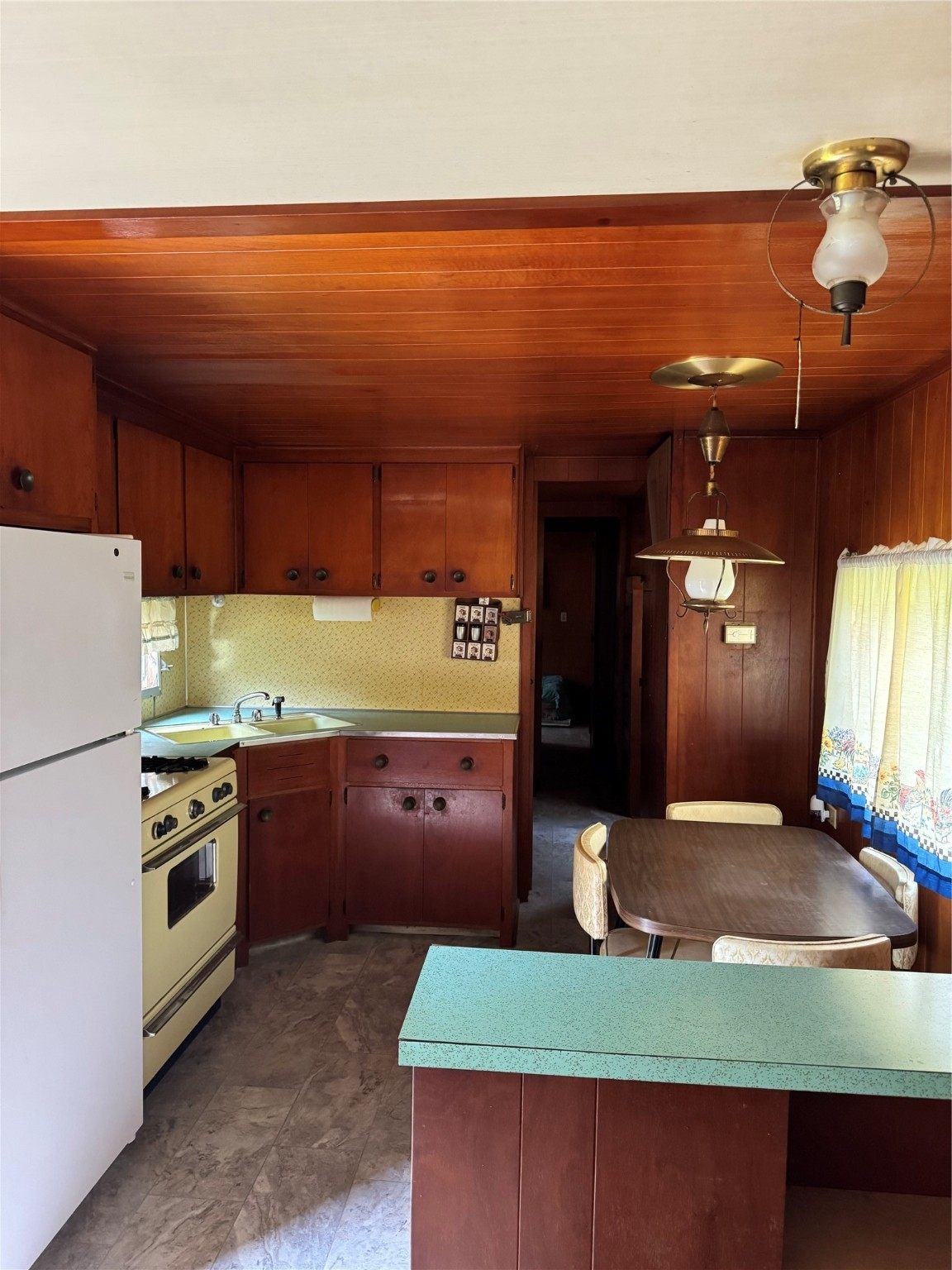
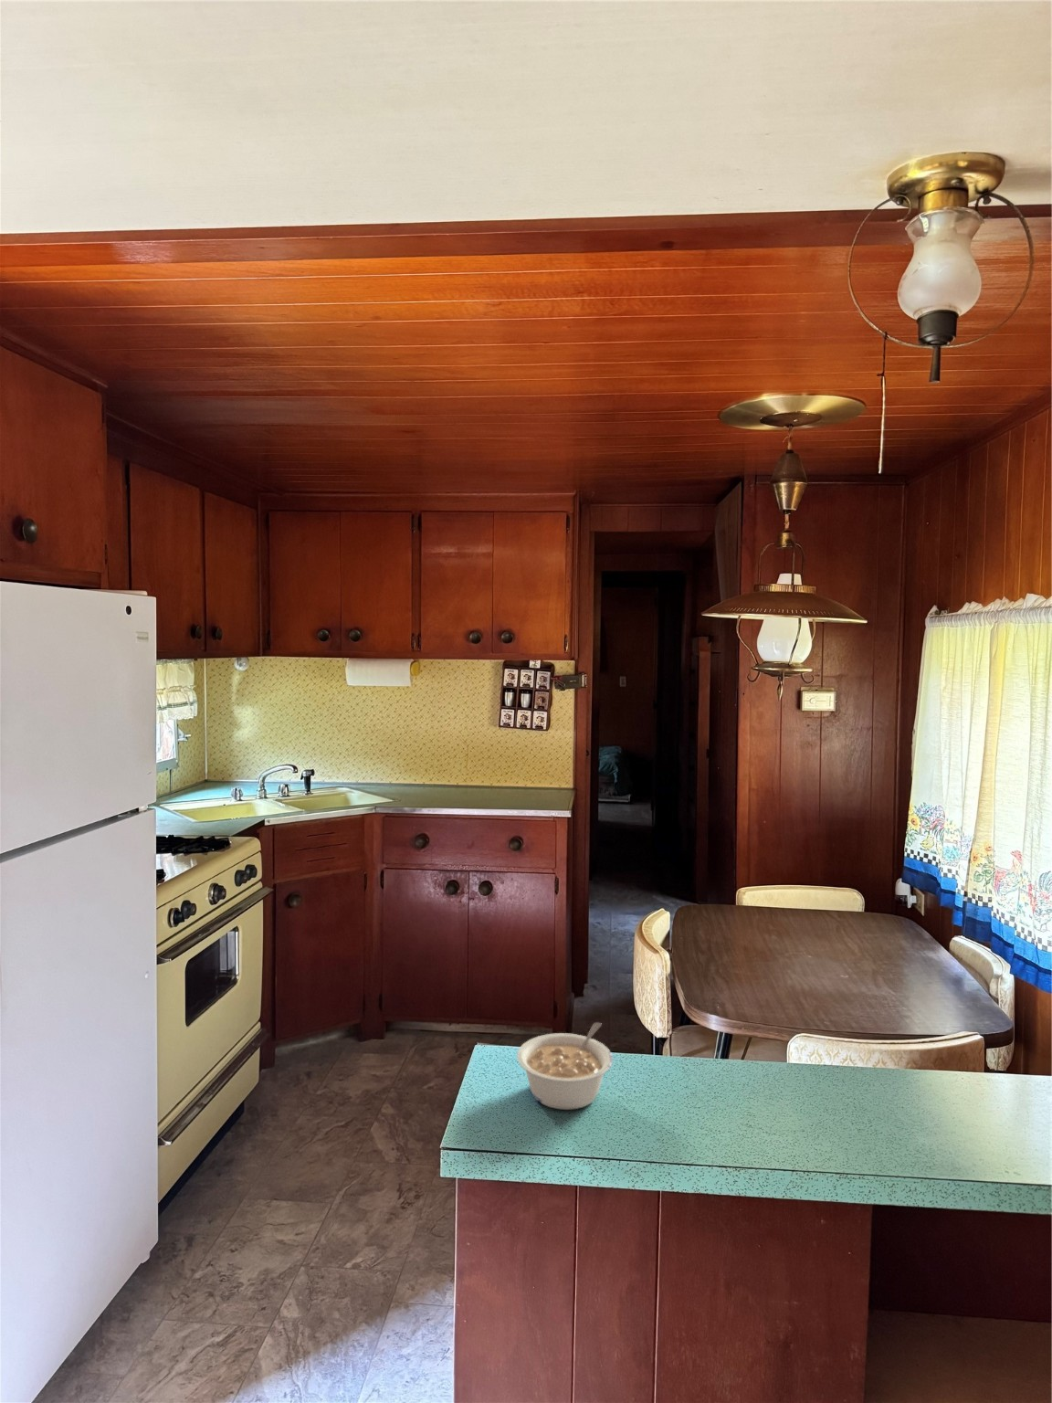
+ legume (564, 1068)
